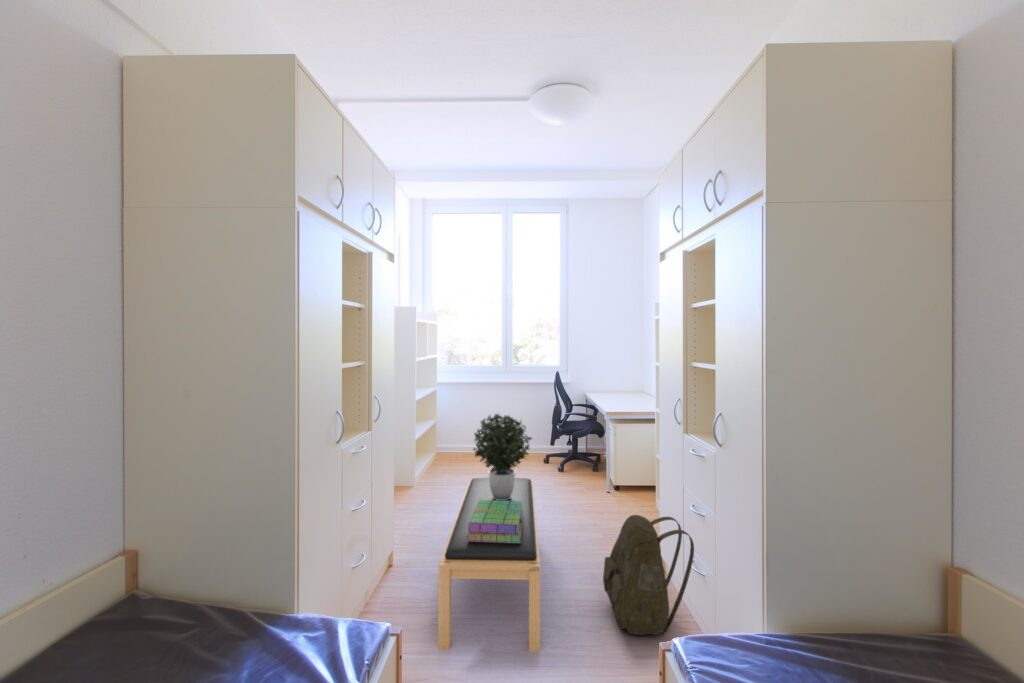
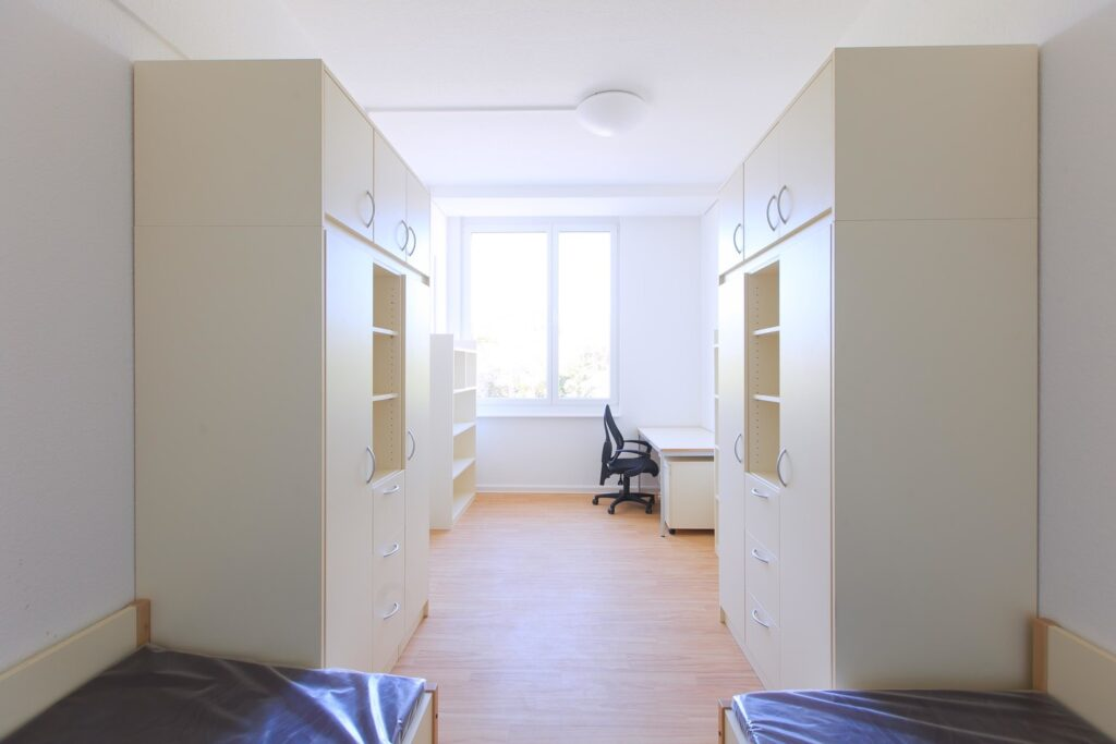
- stack of books (497, 519)
- backpack (646, 569)
- potted plant (501, 455)
- bench (496, 542)
